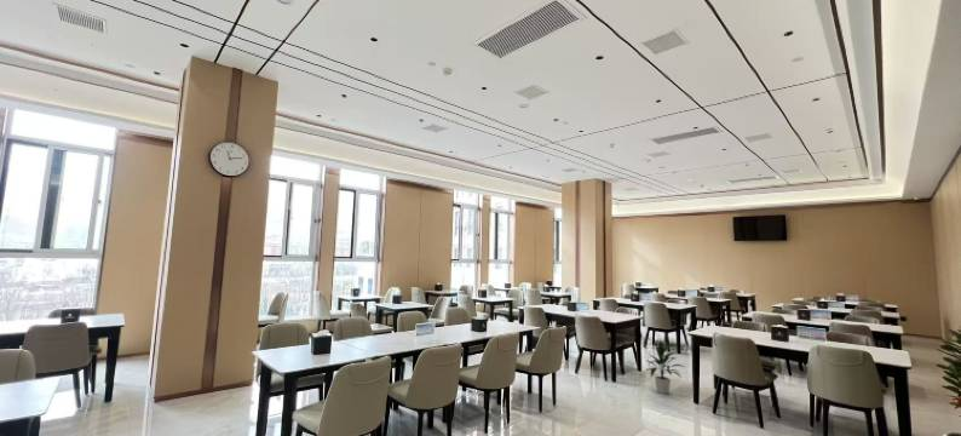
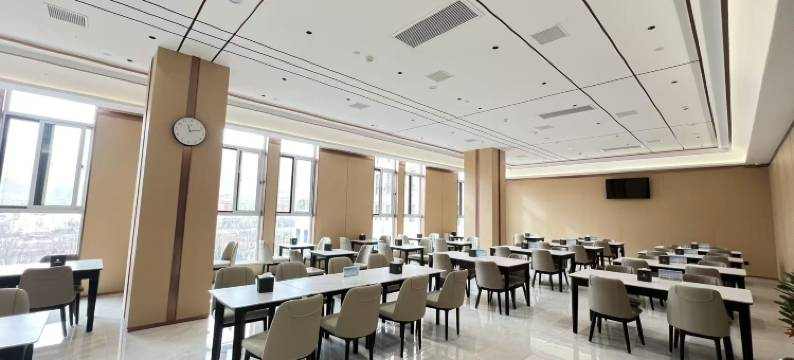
- indoor plant (662, 365)
